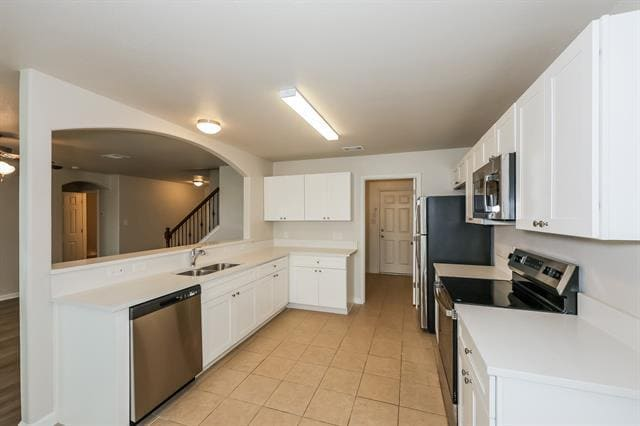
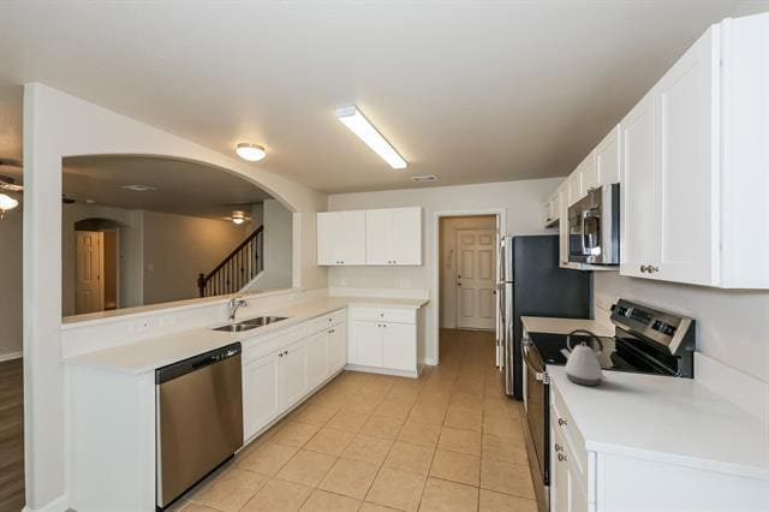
+ kettle (582, 355)
